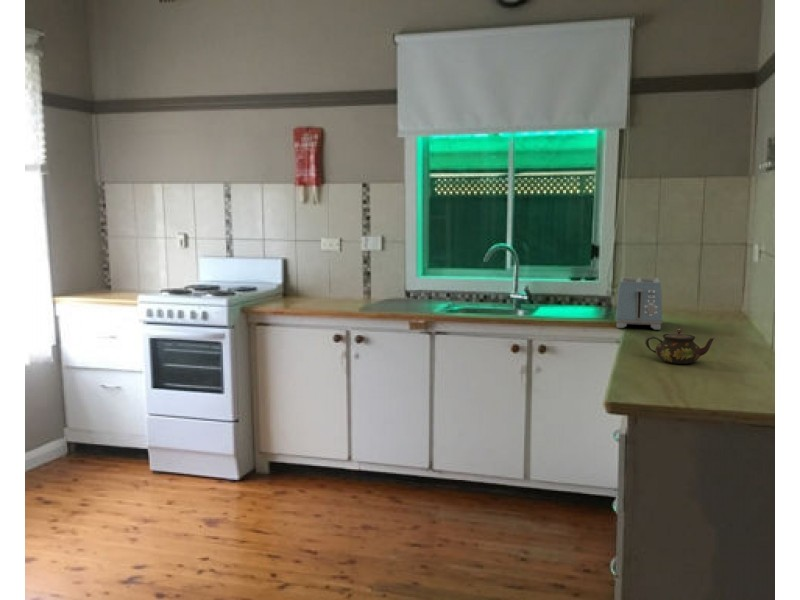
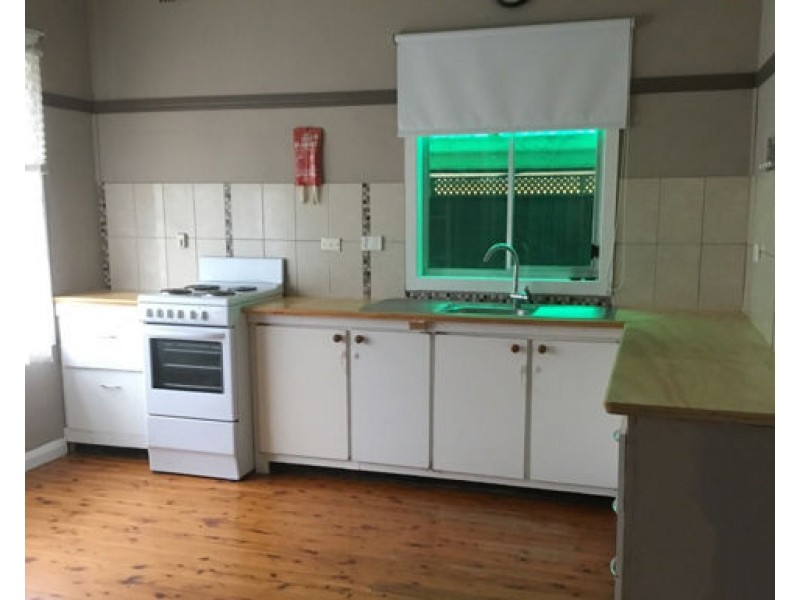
- toaster (639, 302)
- teapot (679, 345)
